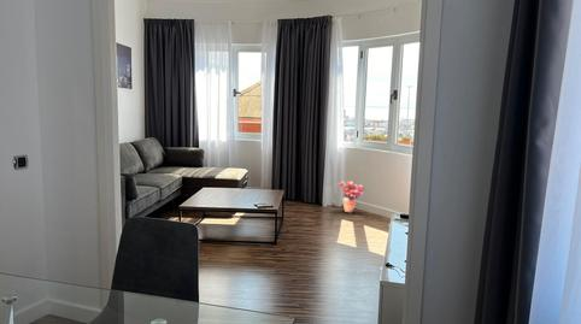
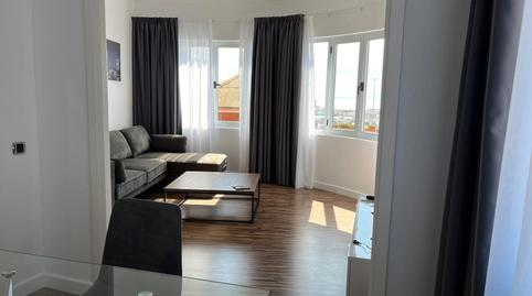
- potted plant (351, 196)
